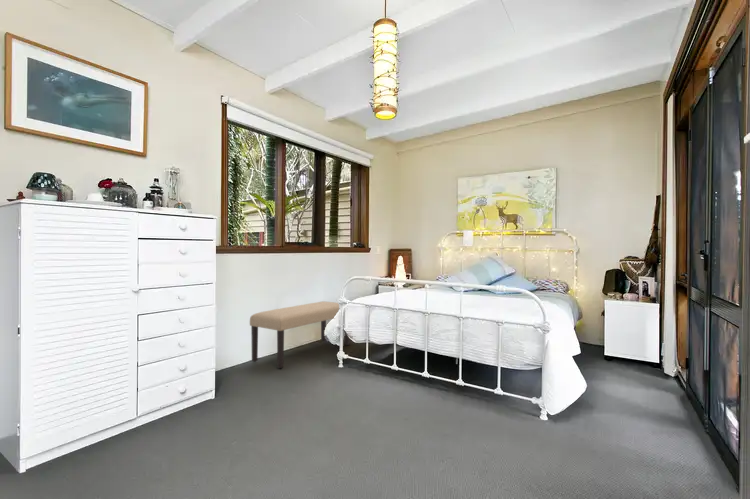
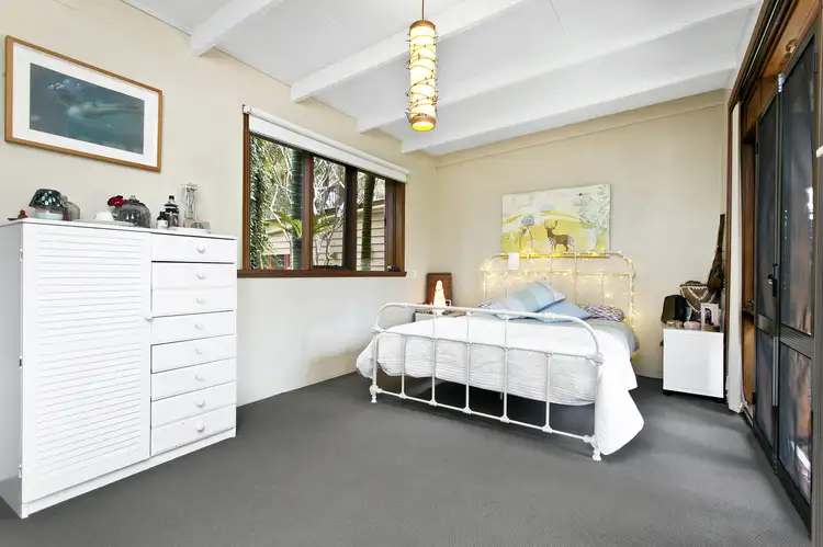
- bench (303, 325)
